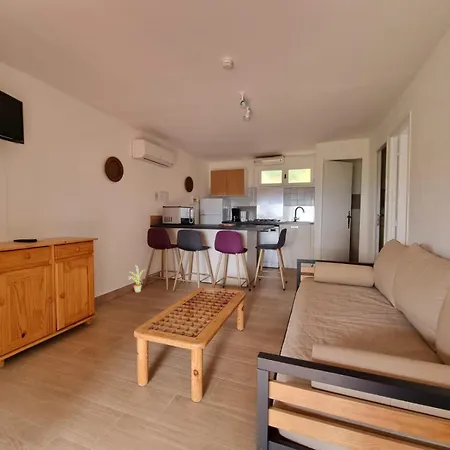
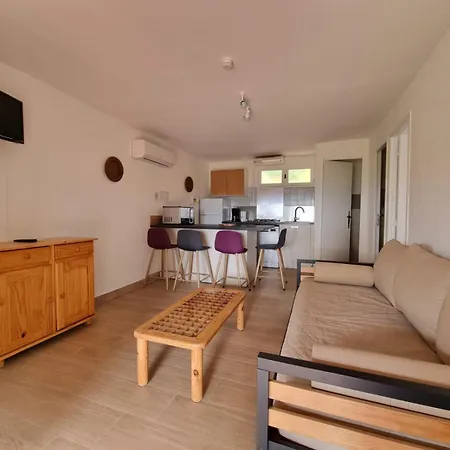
- potted plant (139, 279)
